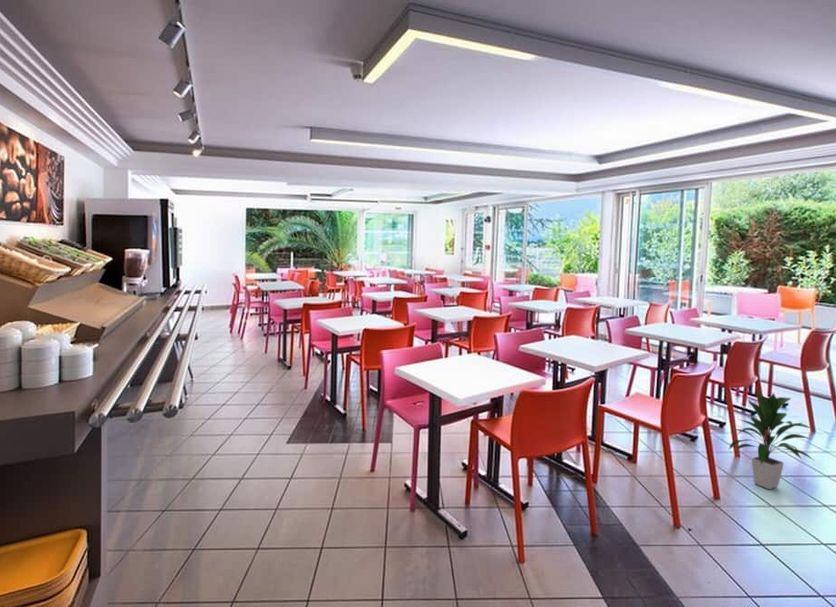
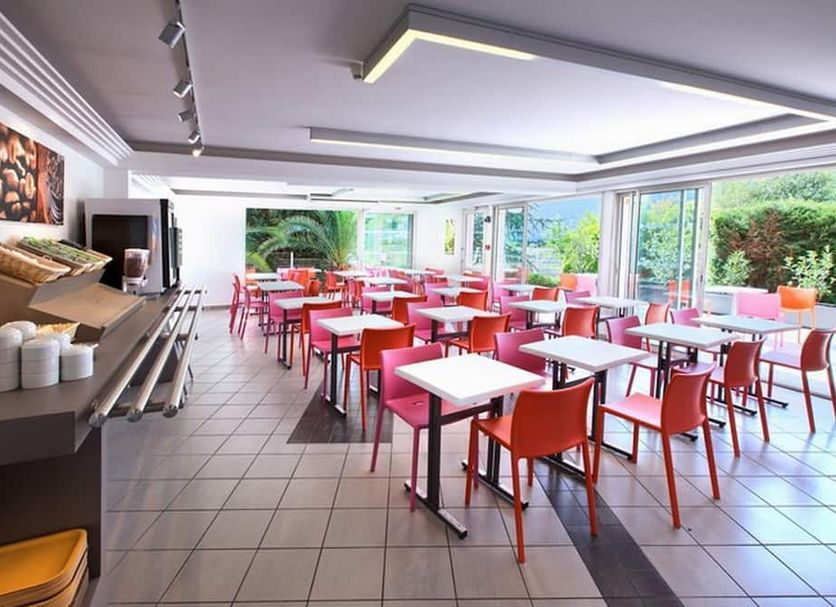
- indoor plant (767, 437)
